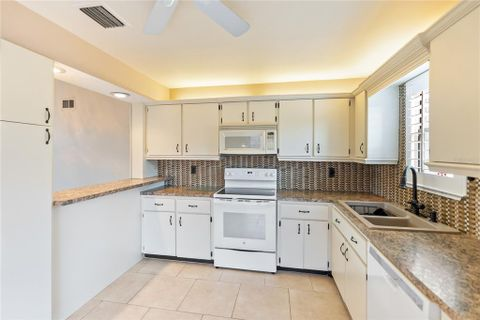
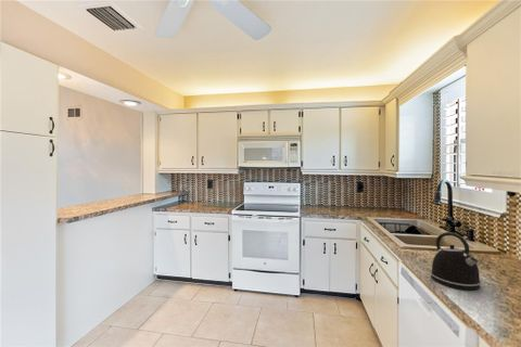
+ kettle (454, 257)
